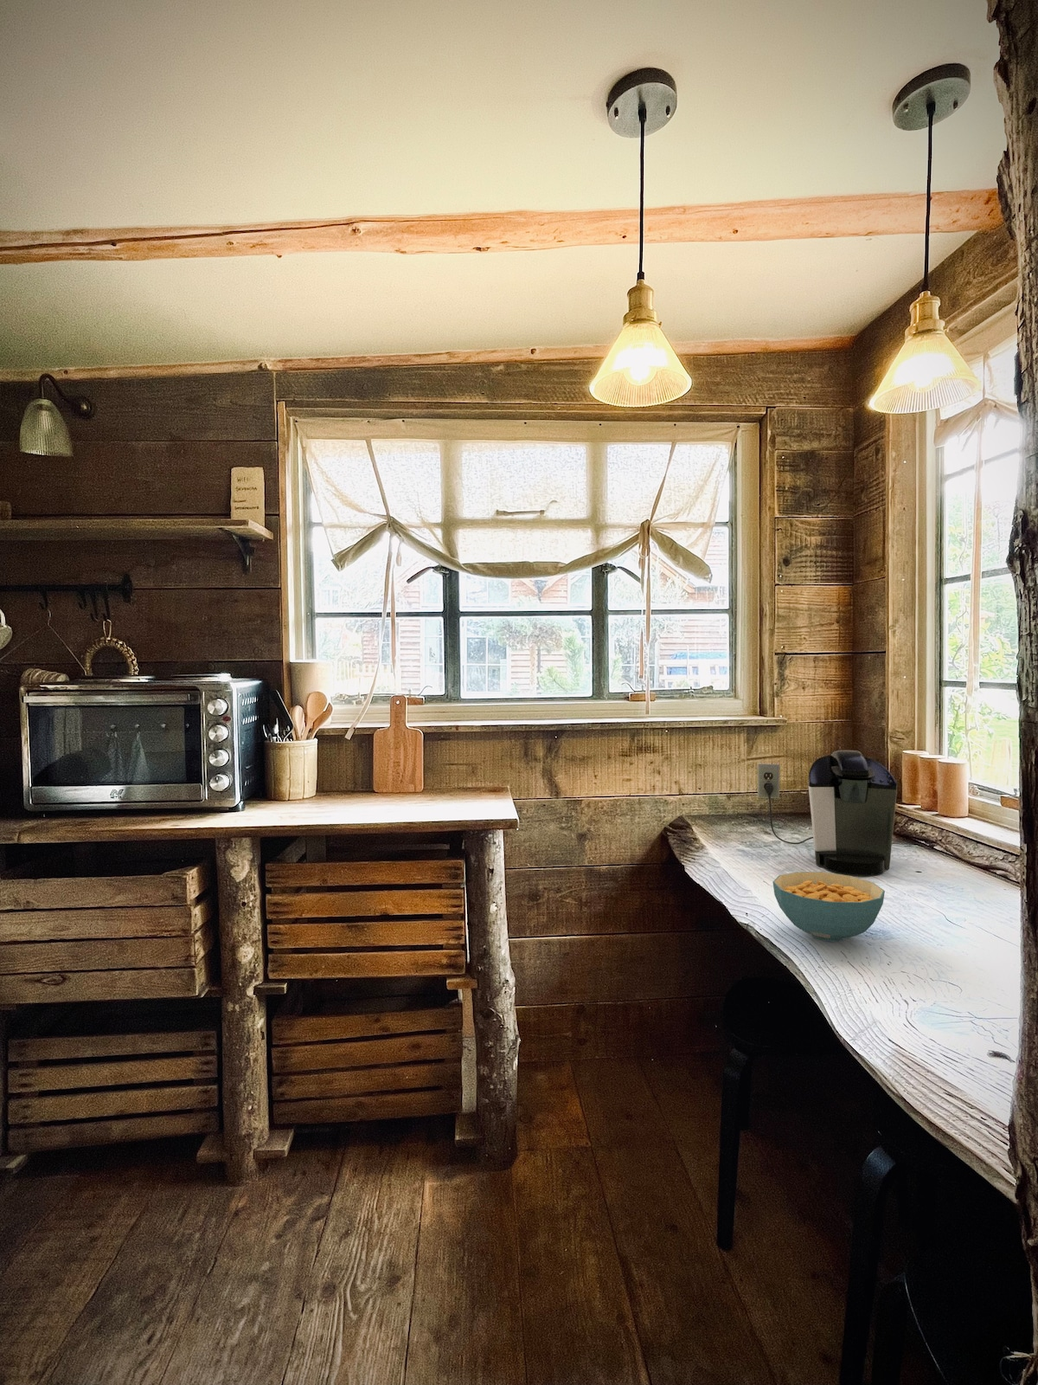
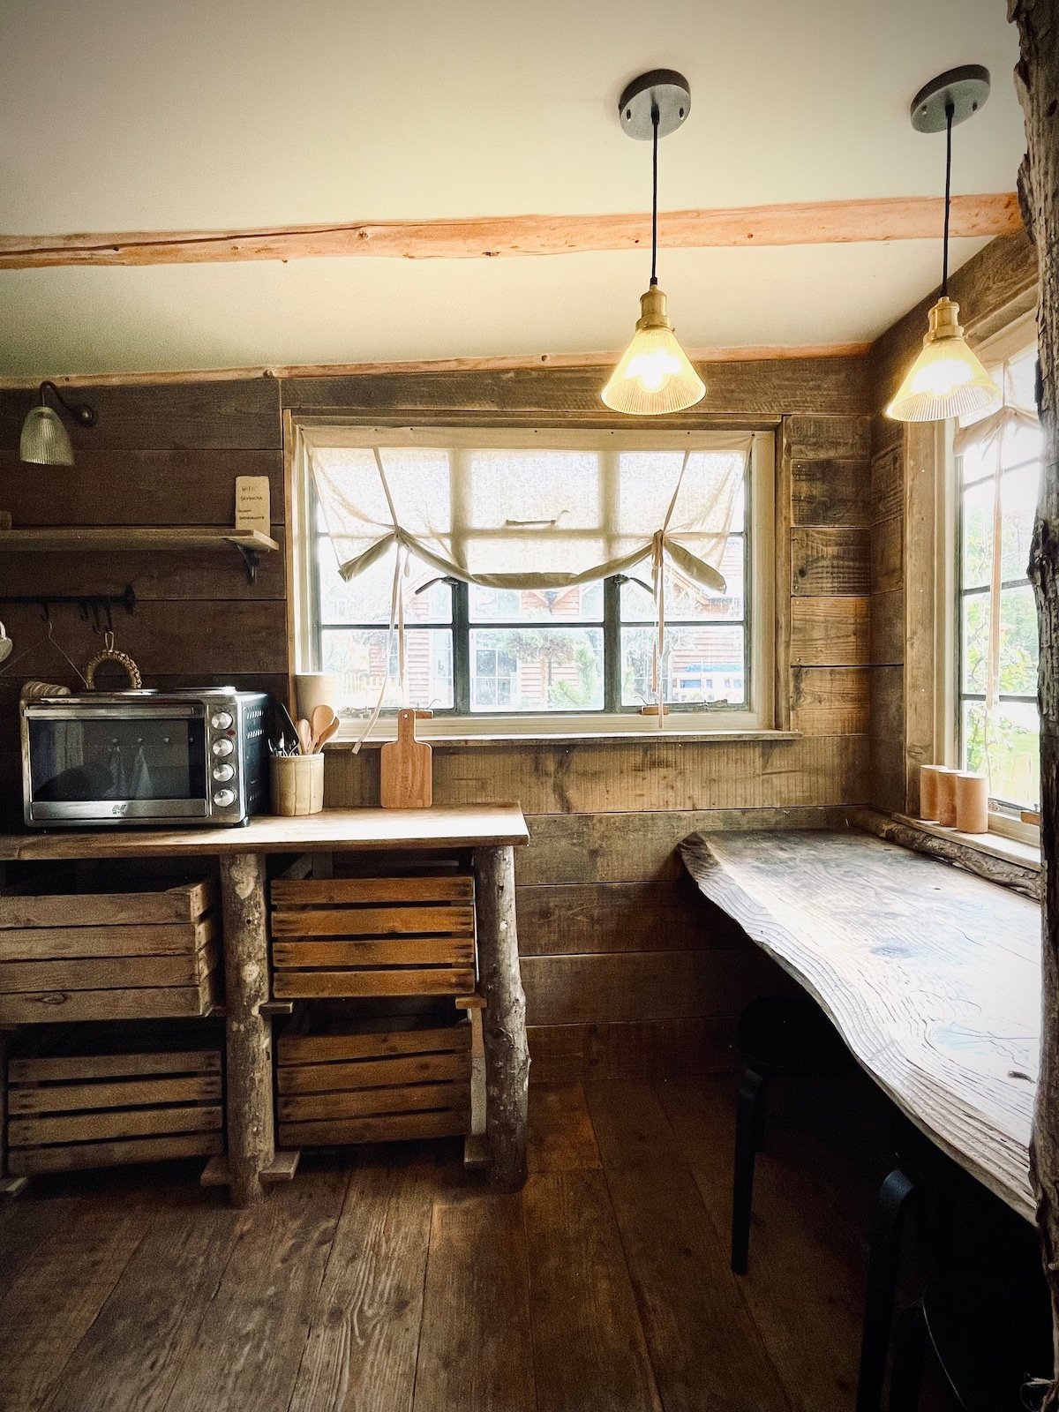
- cereal bowl (826, 911)
- coffee maker (825, 806)
